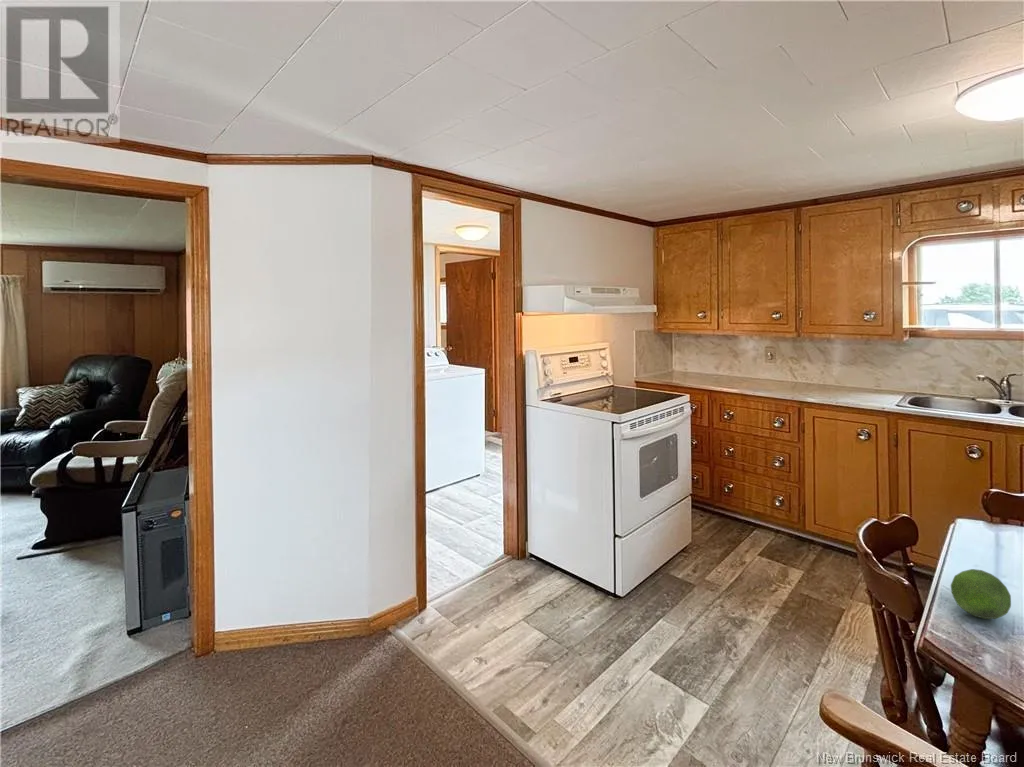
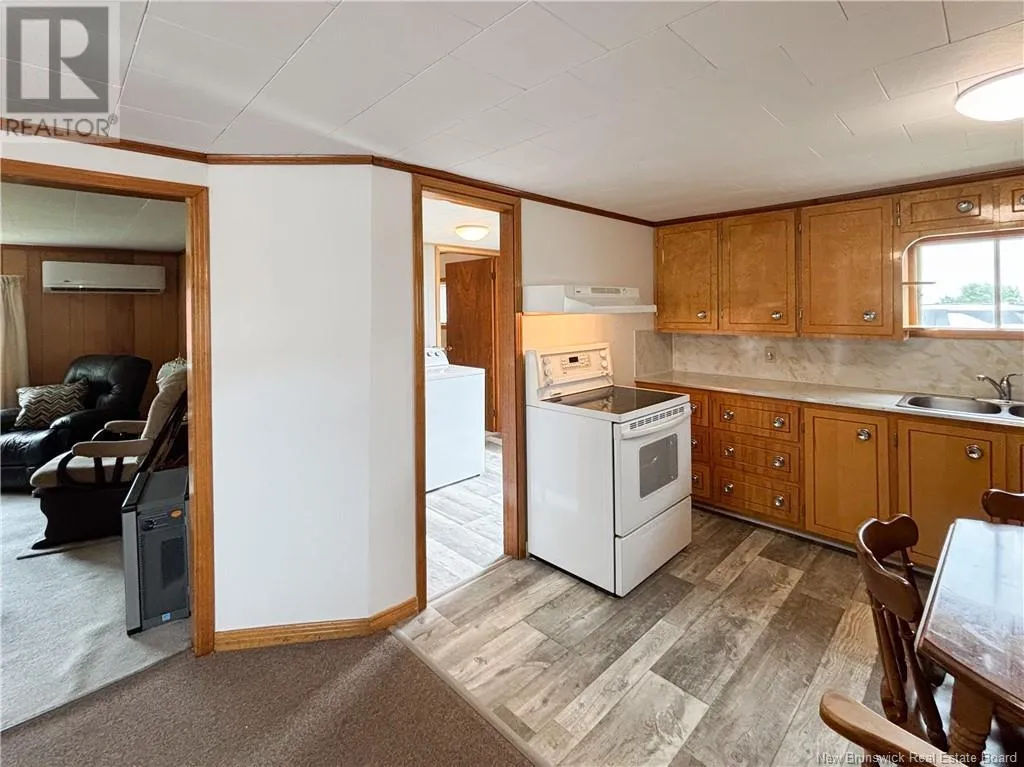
- fruit (980, 591)
